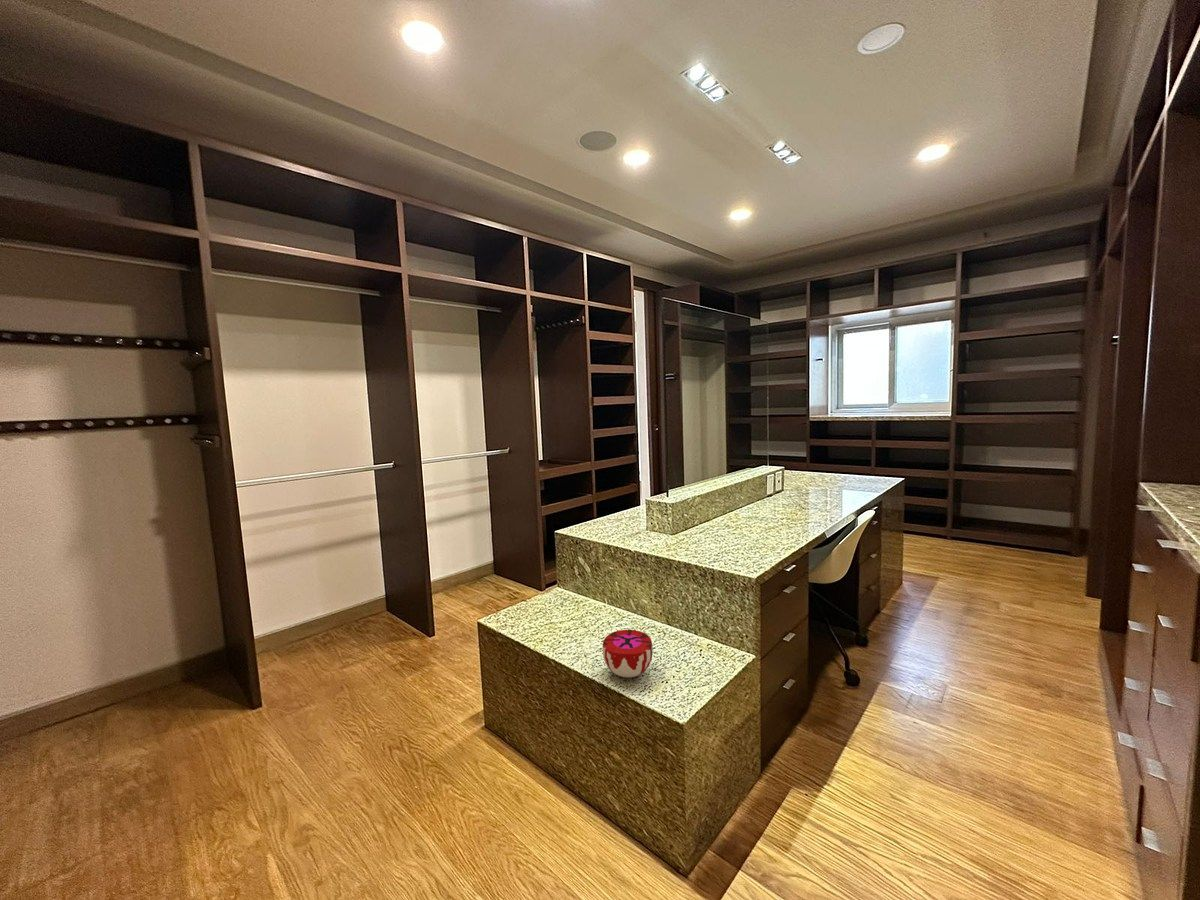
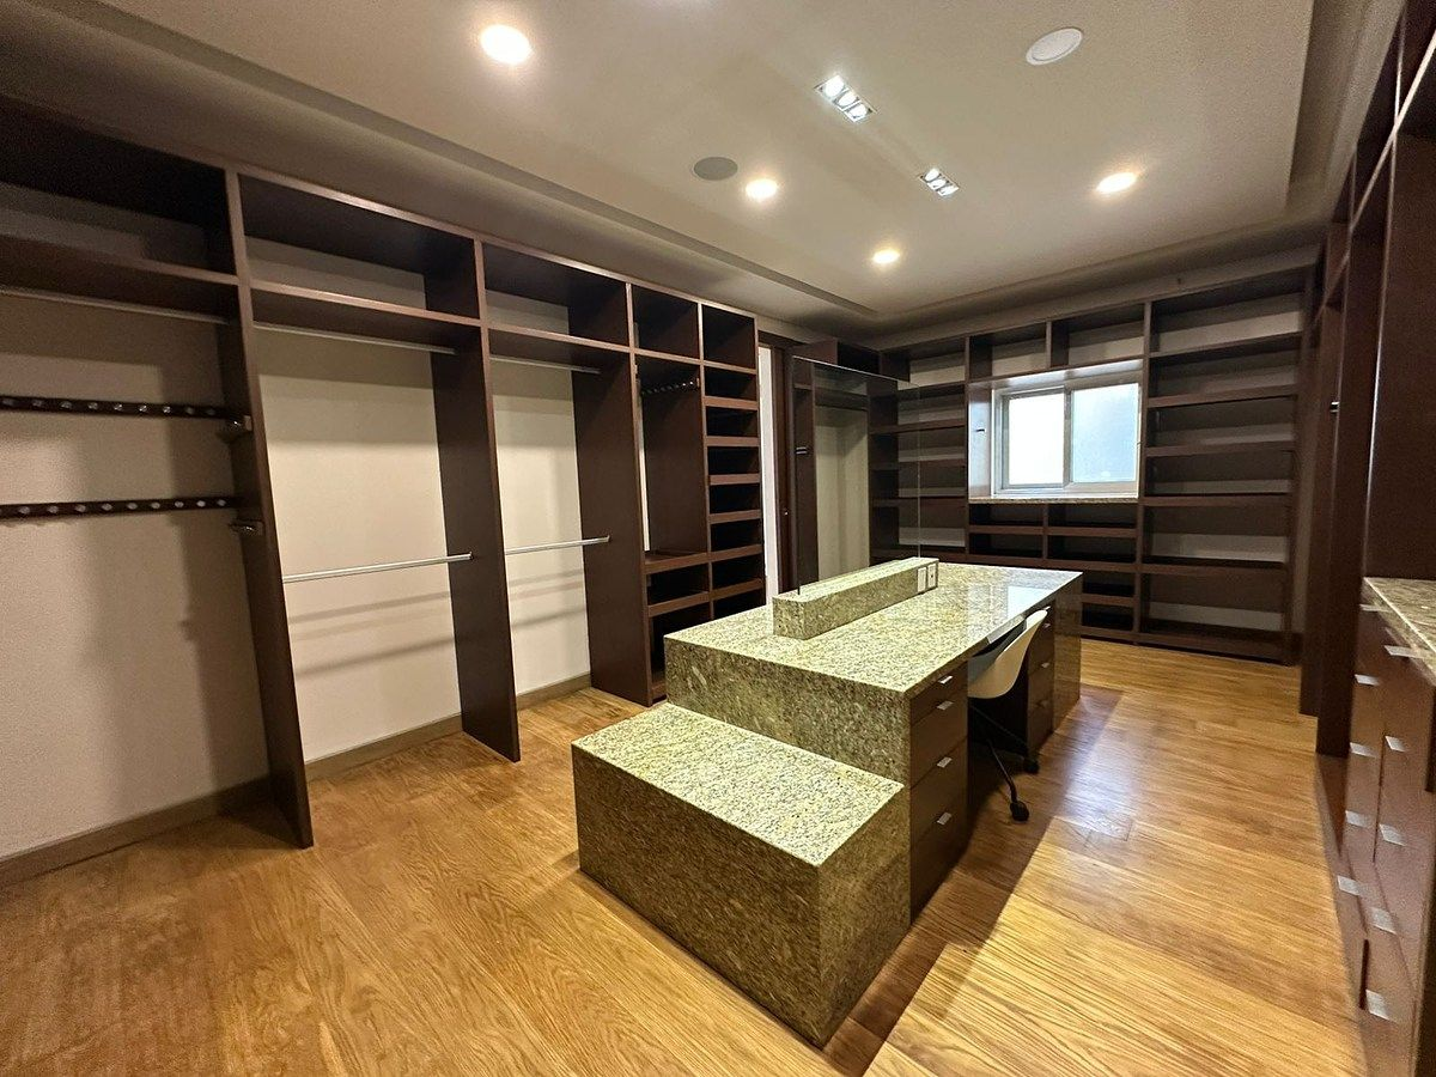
- decorative bowl (627, 656)
